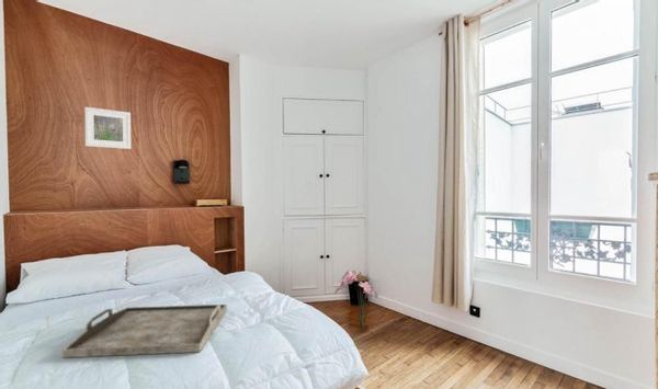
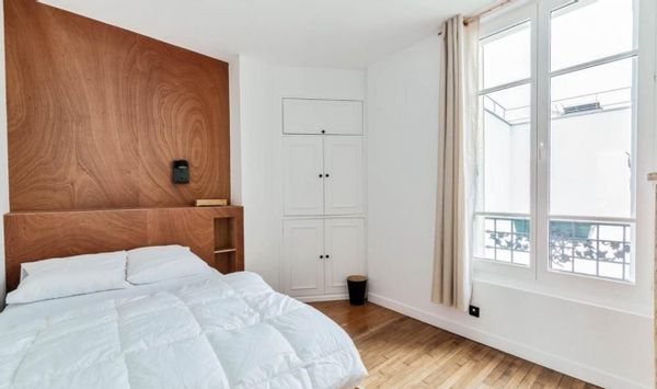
- serving tray (158, 320)
- bouquet (358, 295)
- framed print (109, 128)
